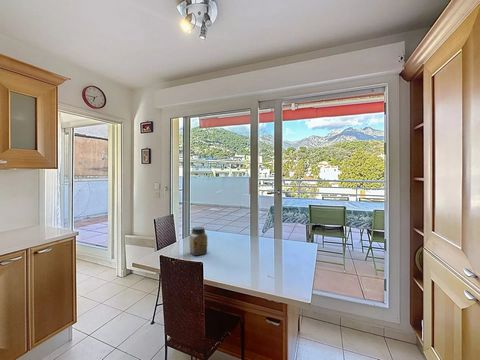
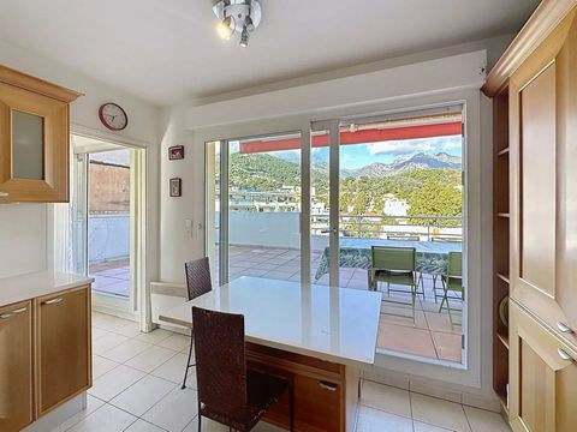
- jar (198, 240)
